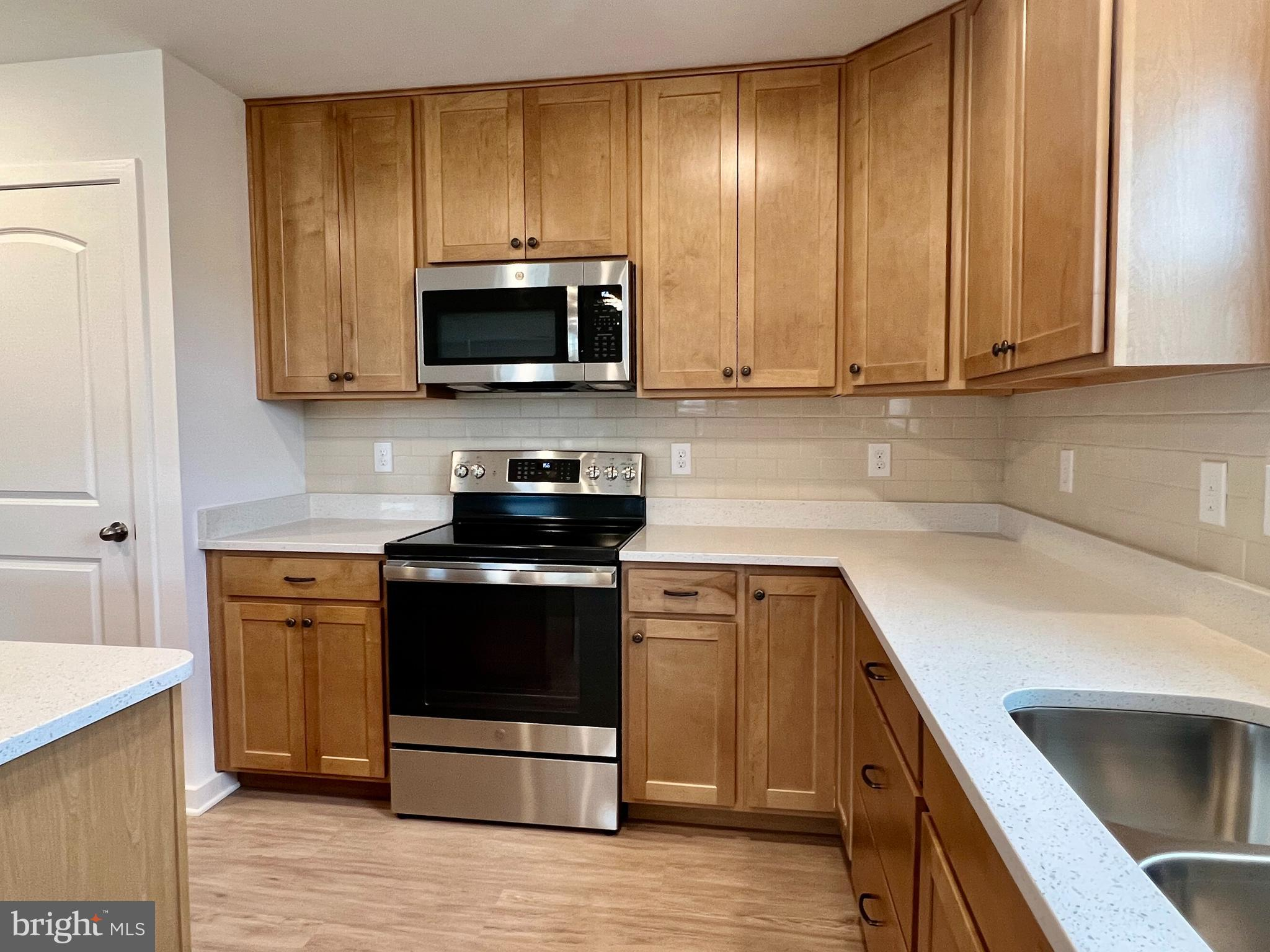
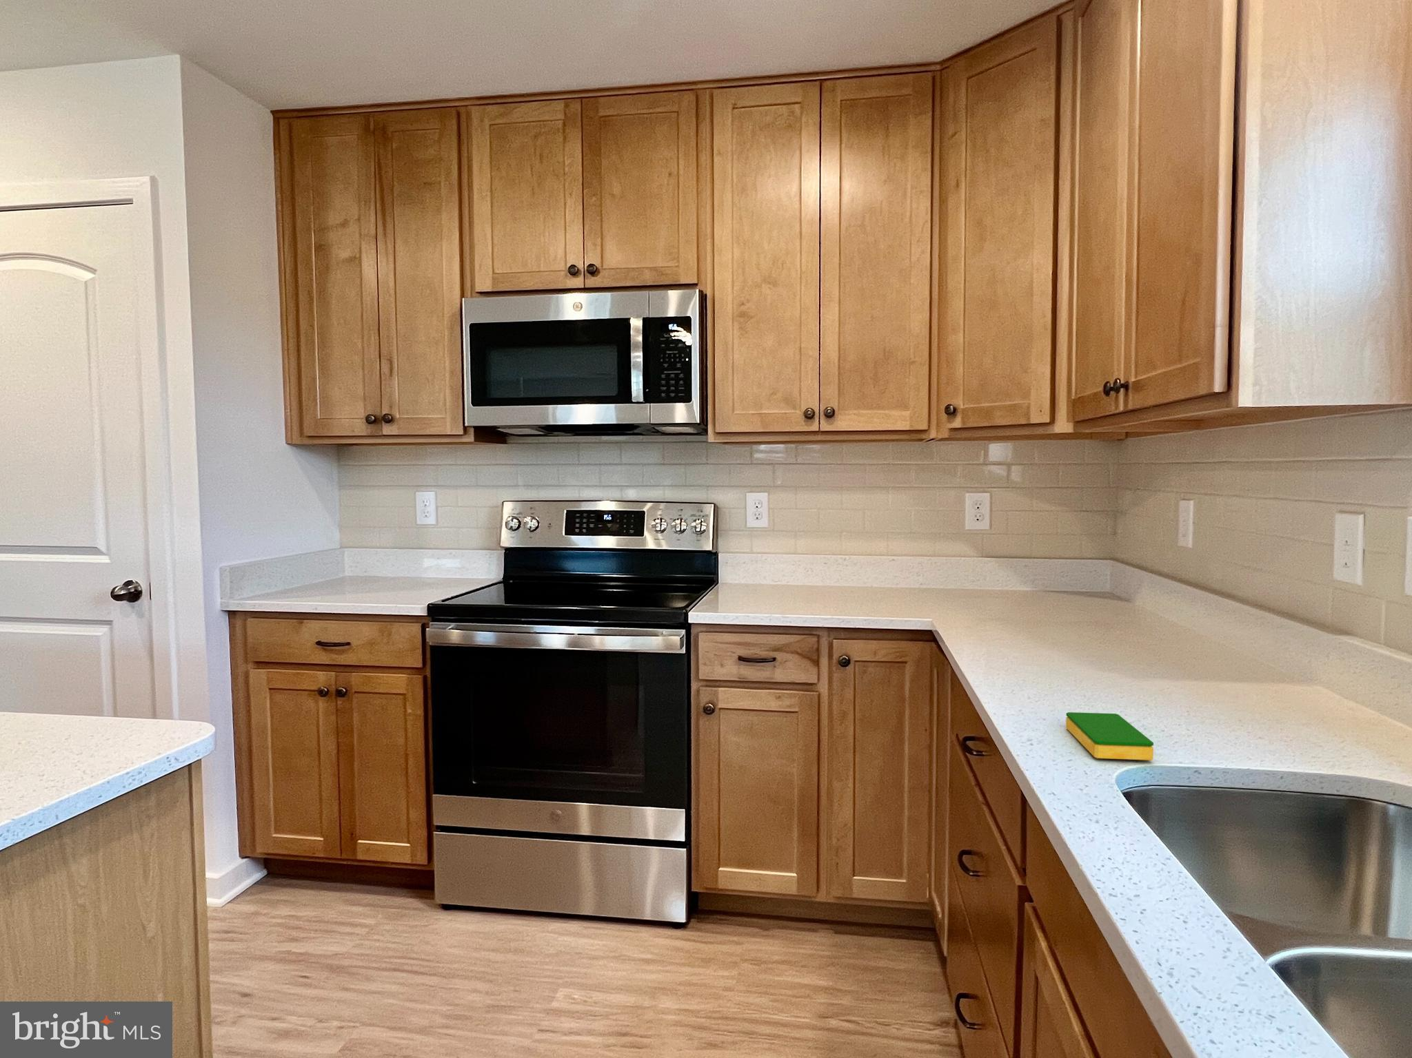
+ dish sponge (1106, 735)
